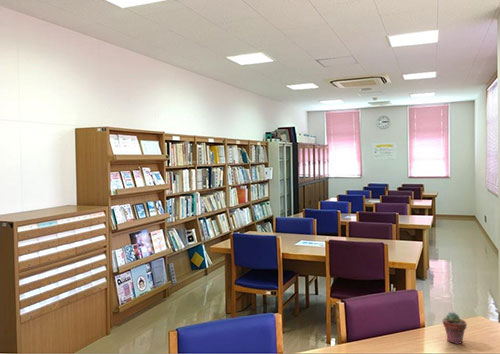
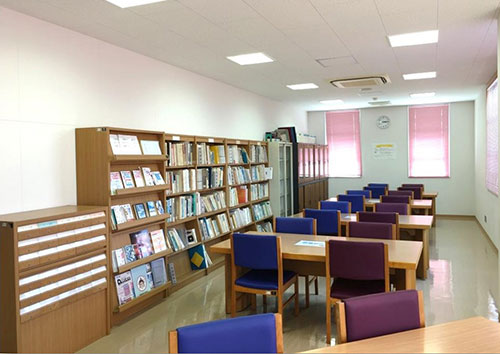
- potted succulent (454, 326)
